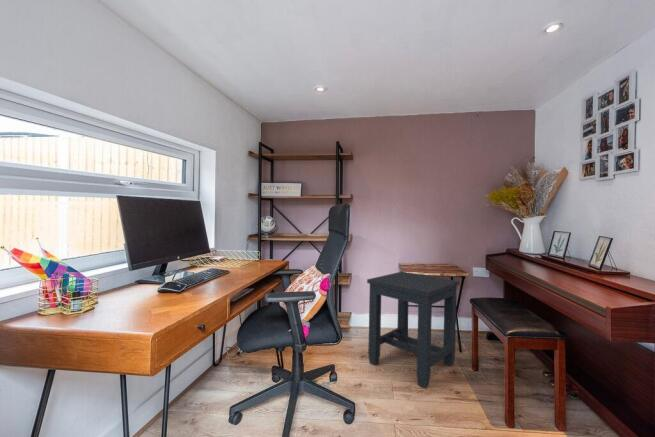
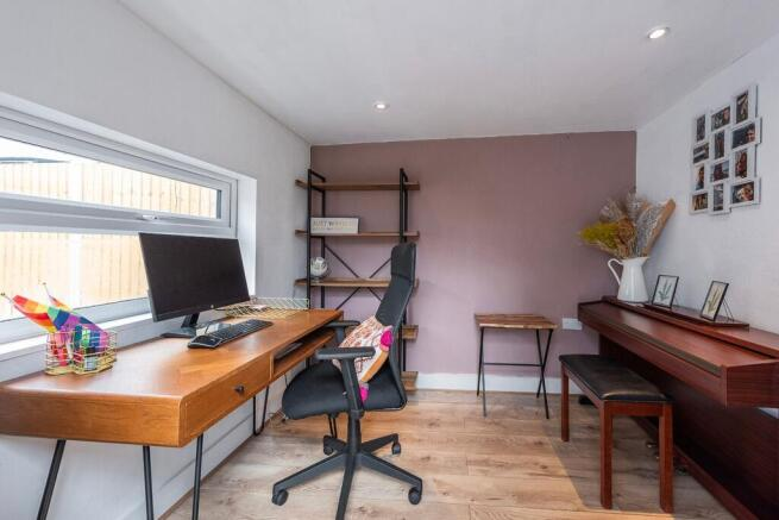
- side table (407, 321)
